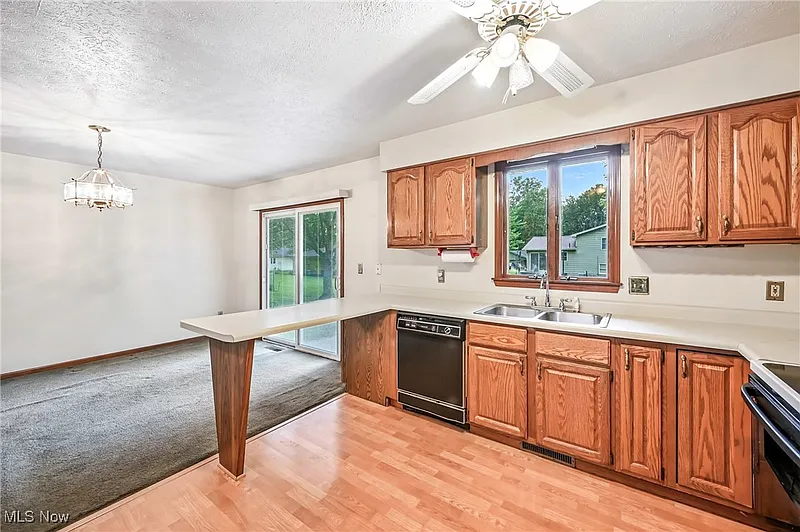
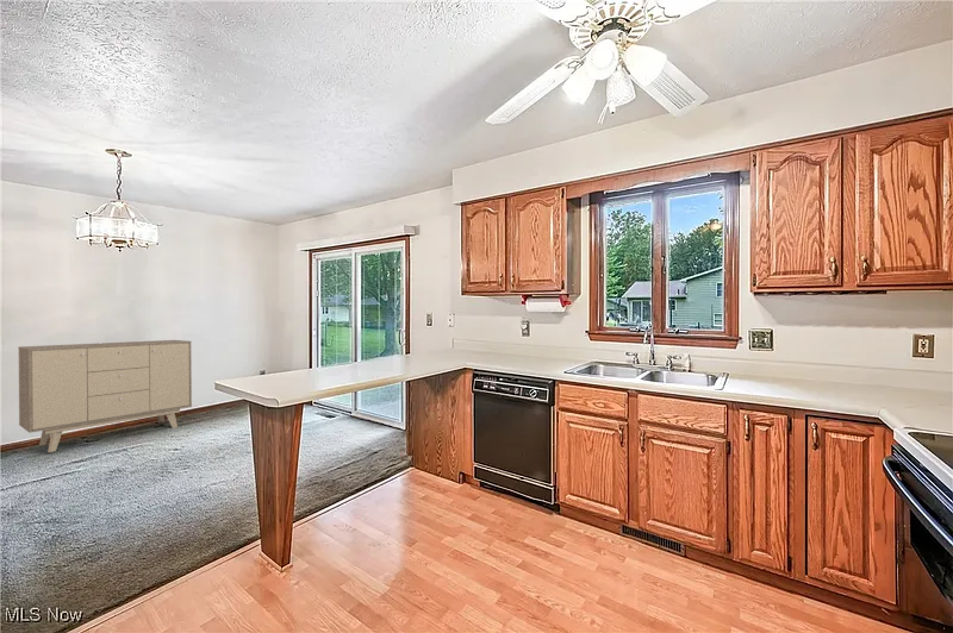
+ sideboard (112, 389)
